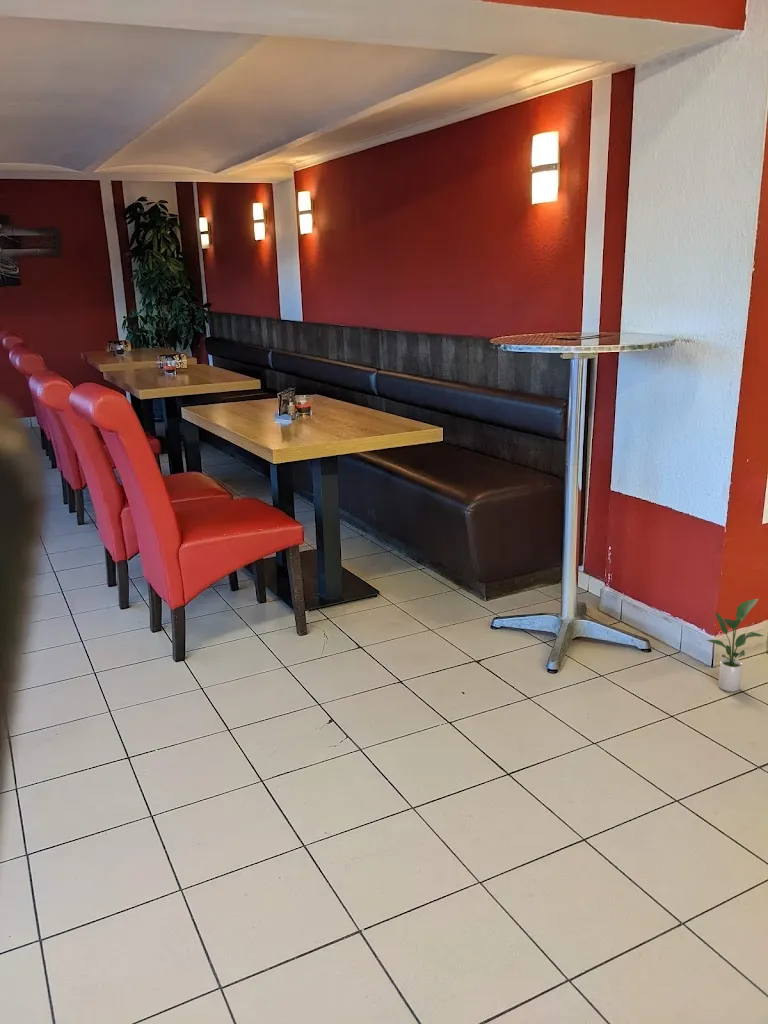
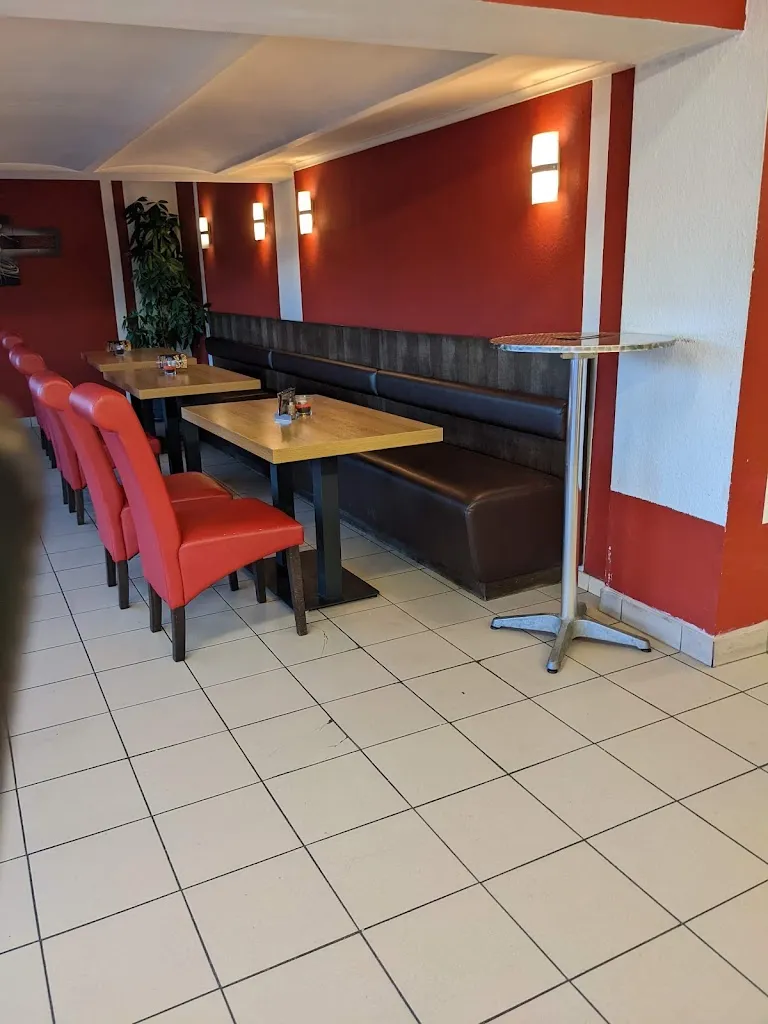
- potted plant (732, 644)
